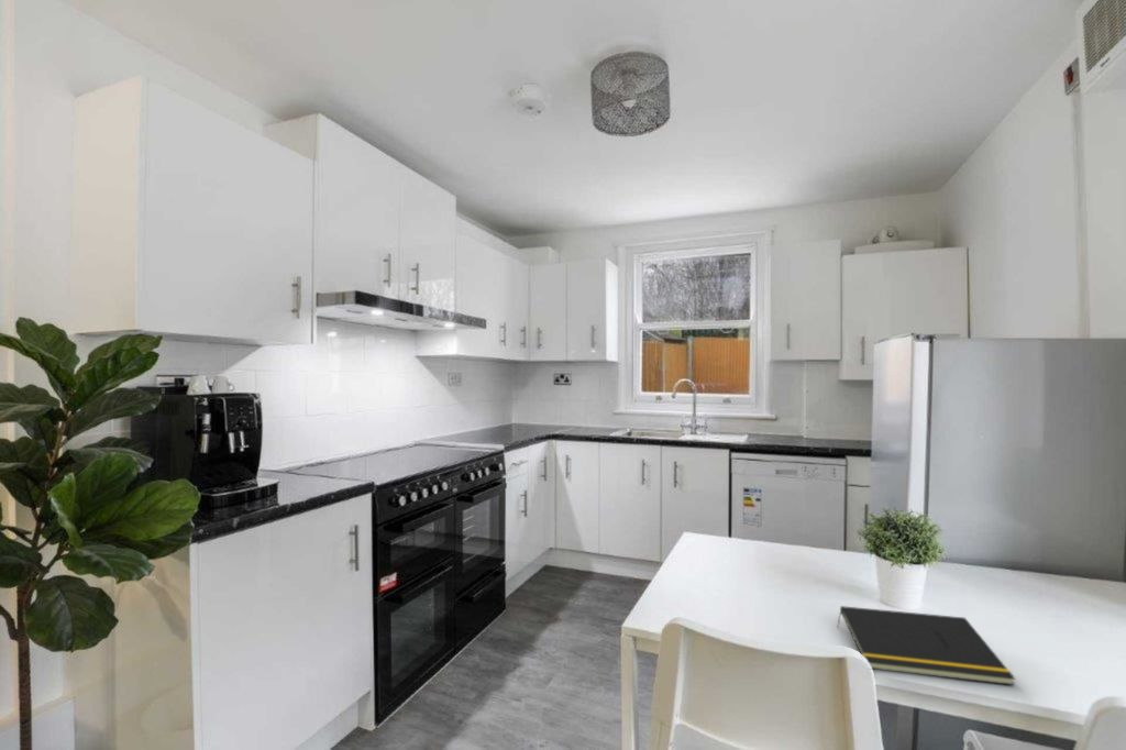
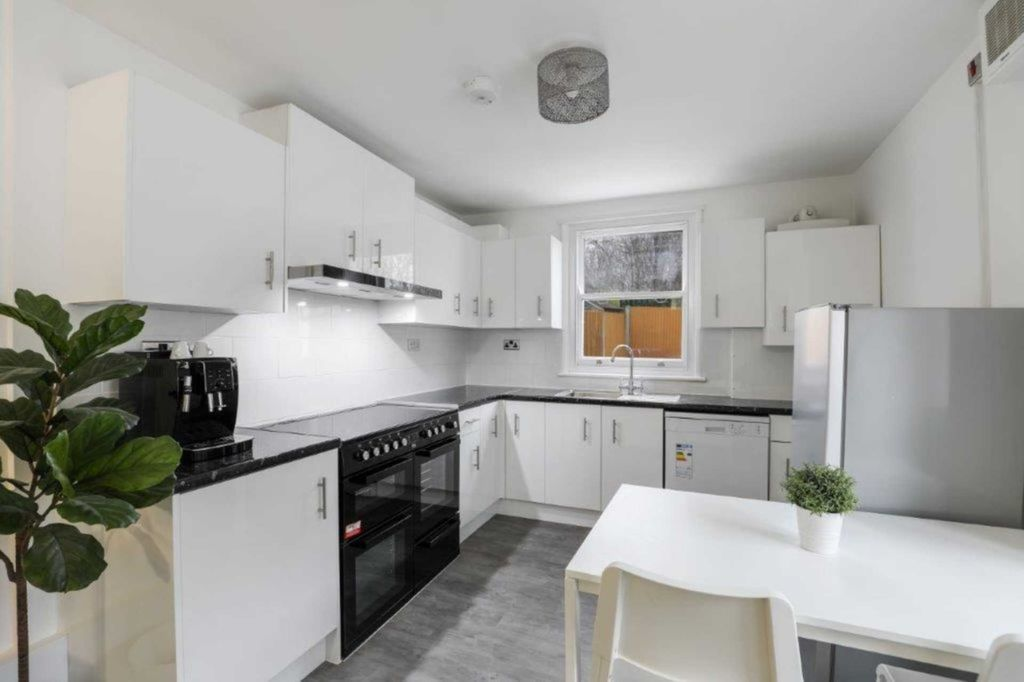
- notepad (918, 641)
